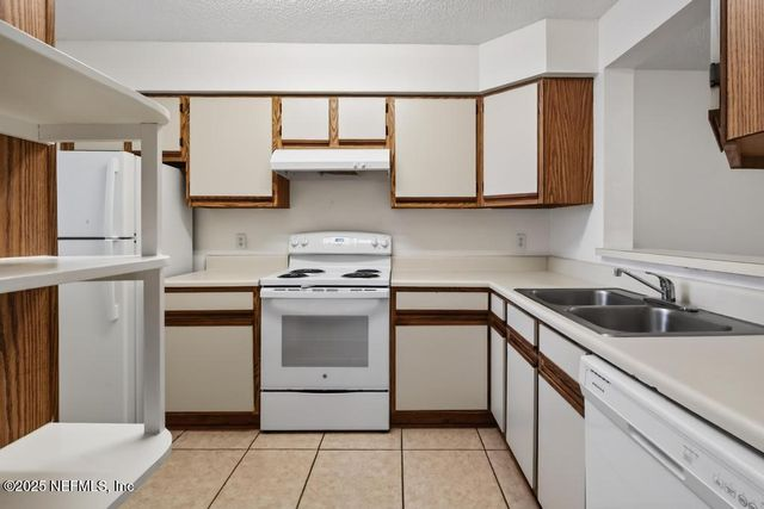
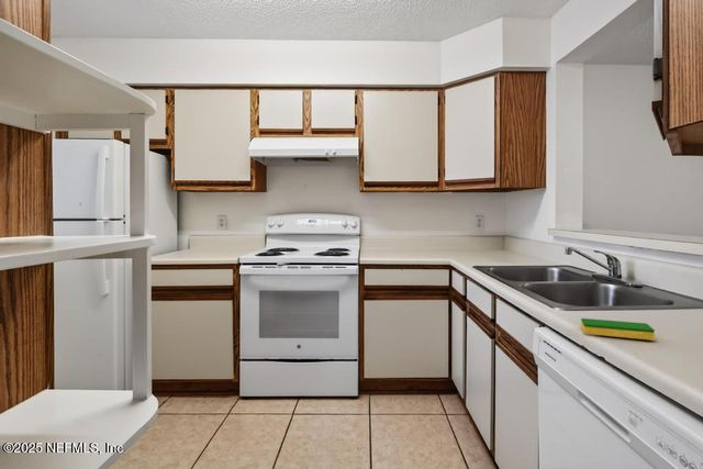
+ dish sponge (615, 328)
